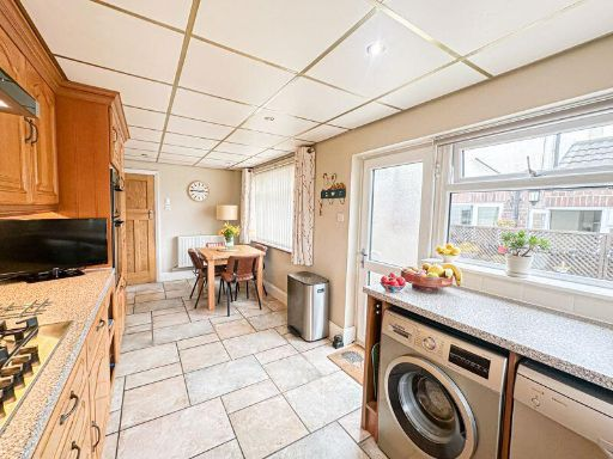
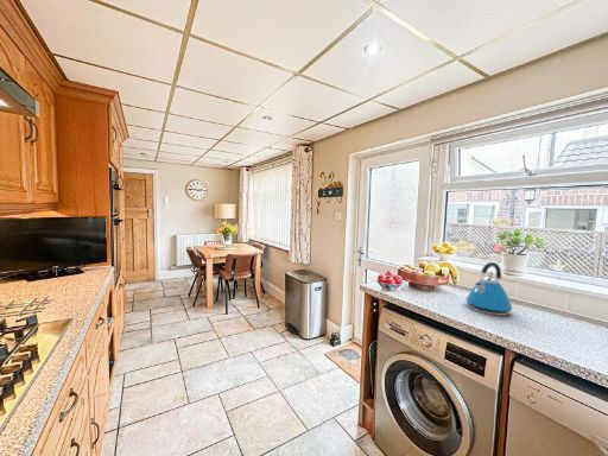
+ kettle (489, 285)
